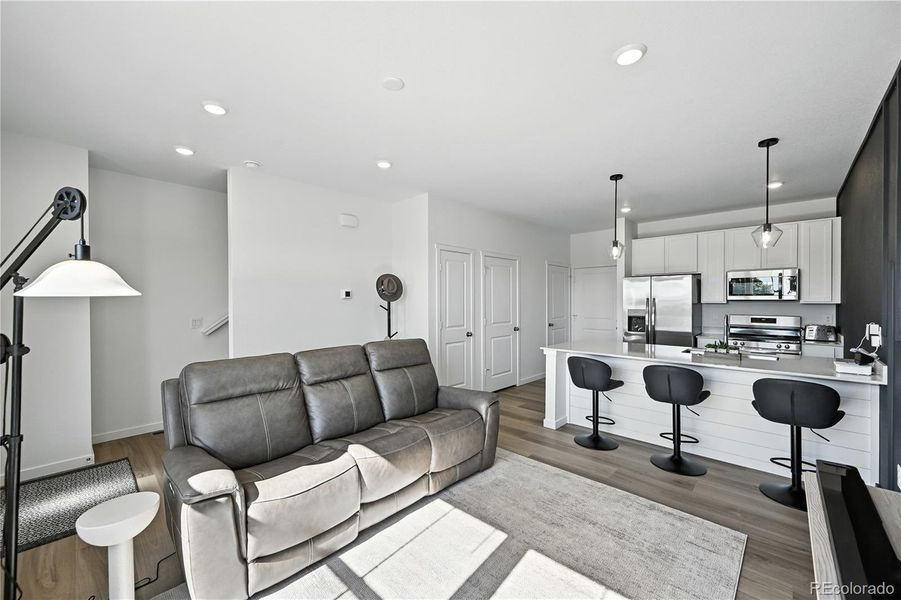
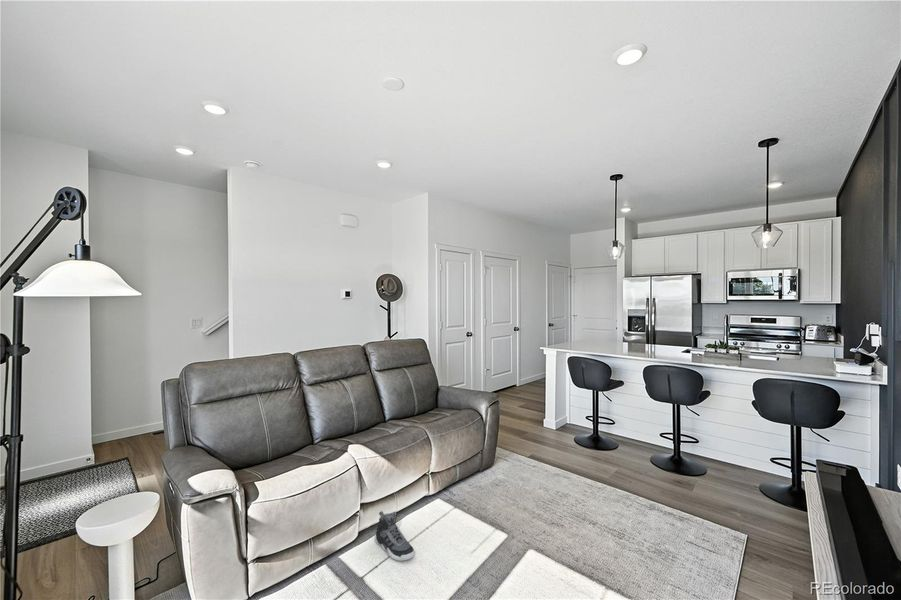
+ sneaker (393, 533)
